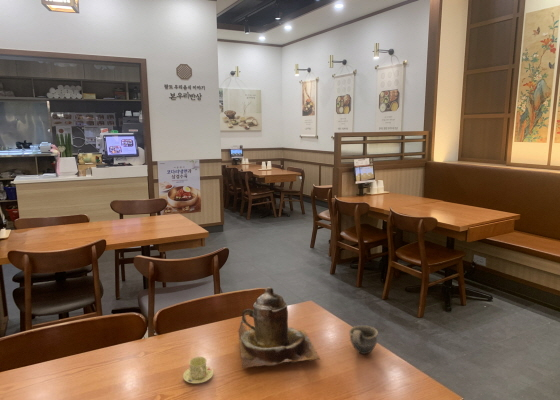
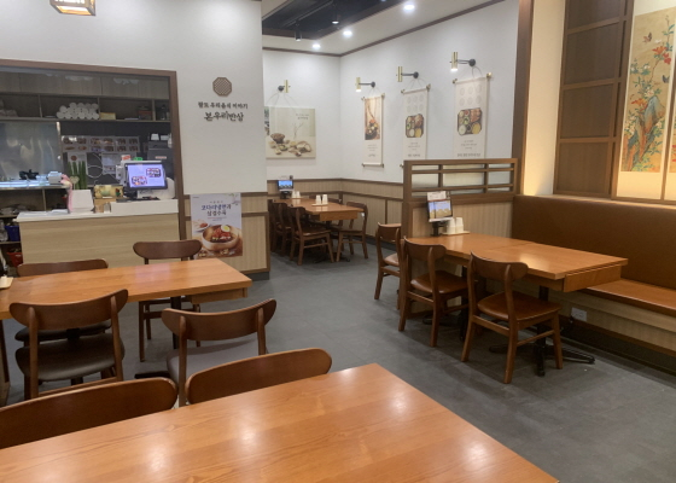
- cup (360, 338)
- teapot (276, 320)
- chinaware (198, 369)
